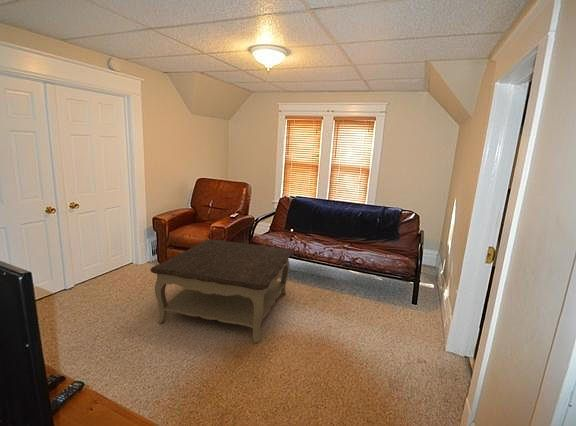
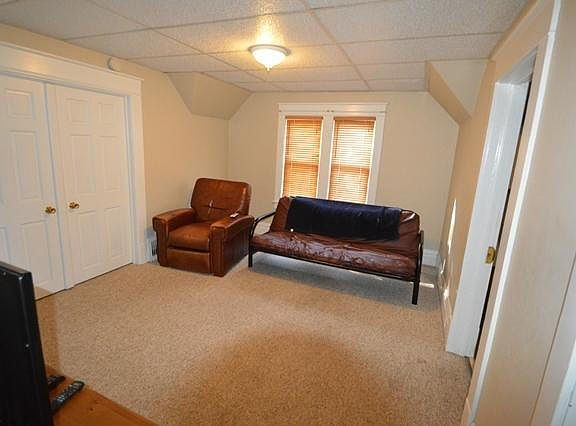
- coffee table (230, 282)
